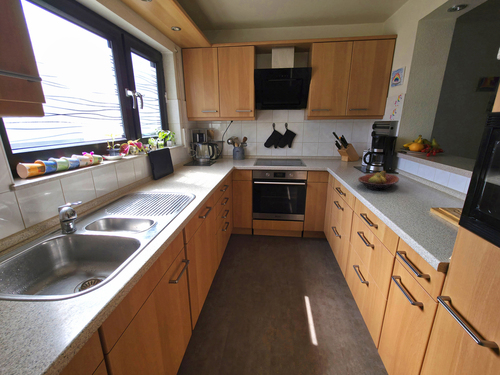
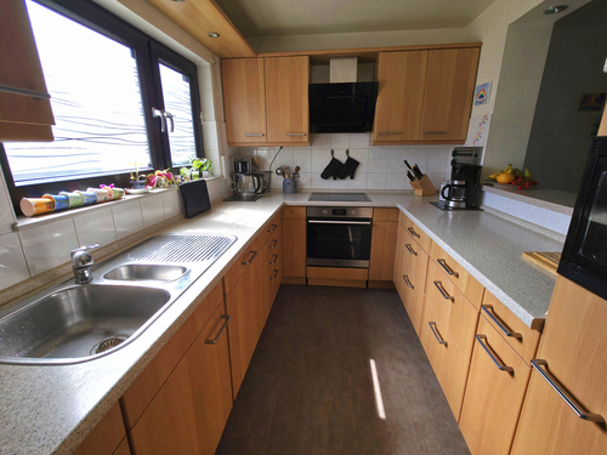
- fruit bowl (378, 179)
